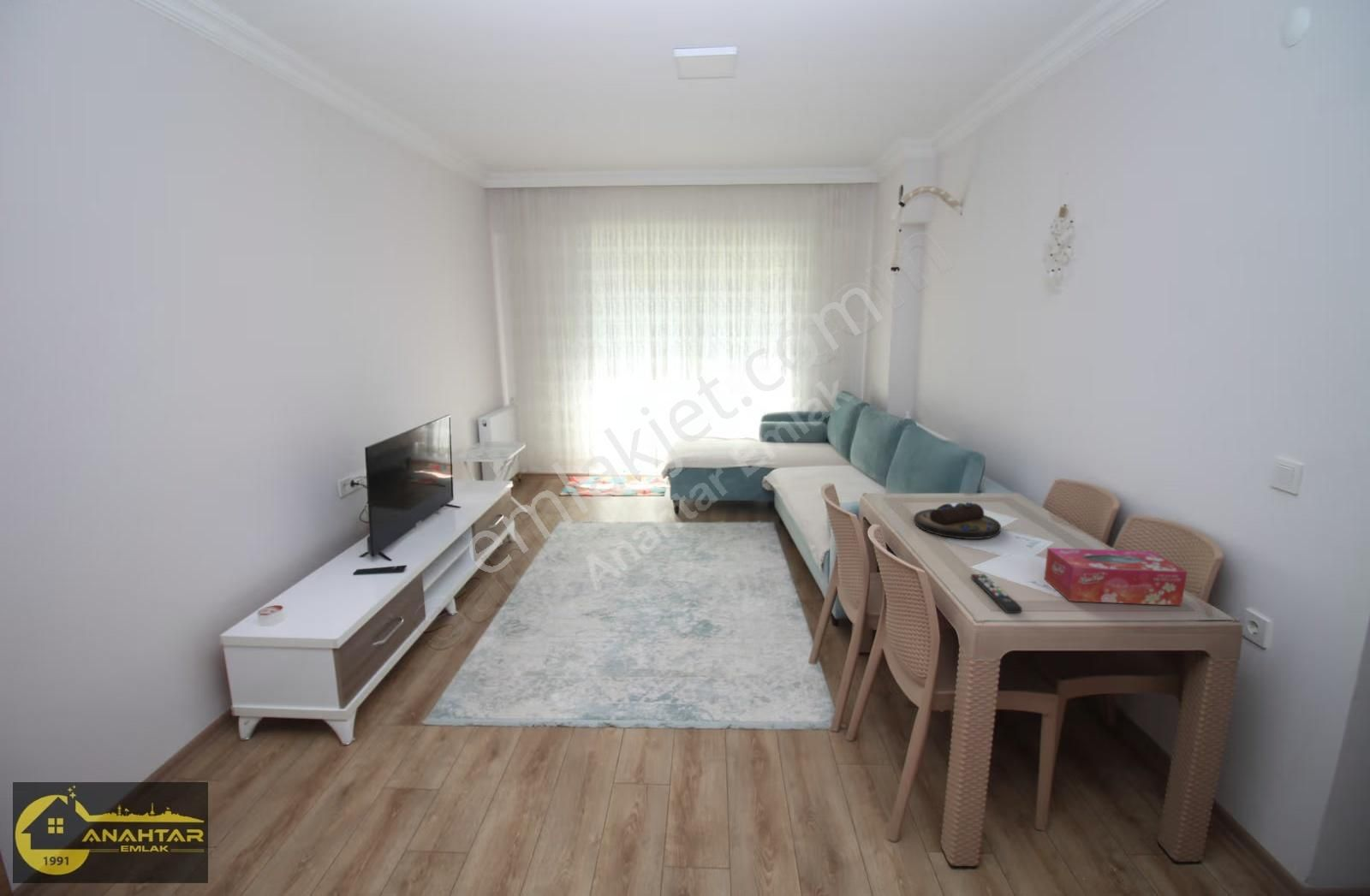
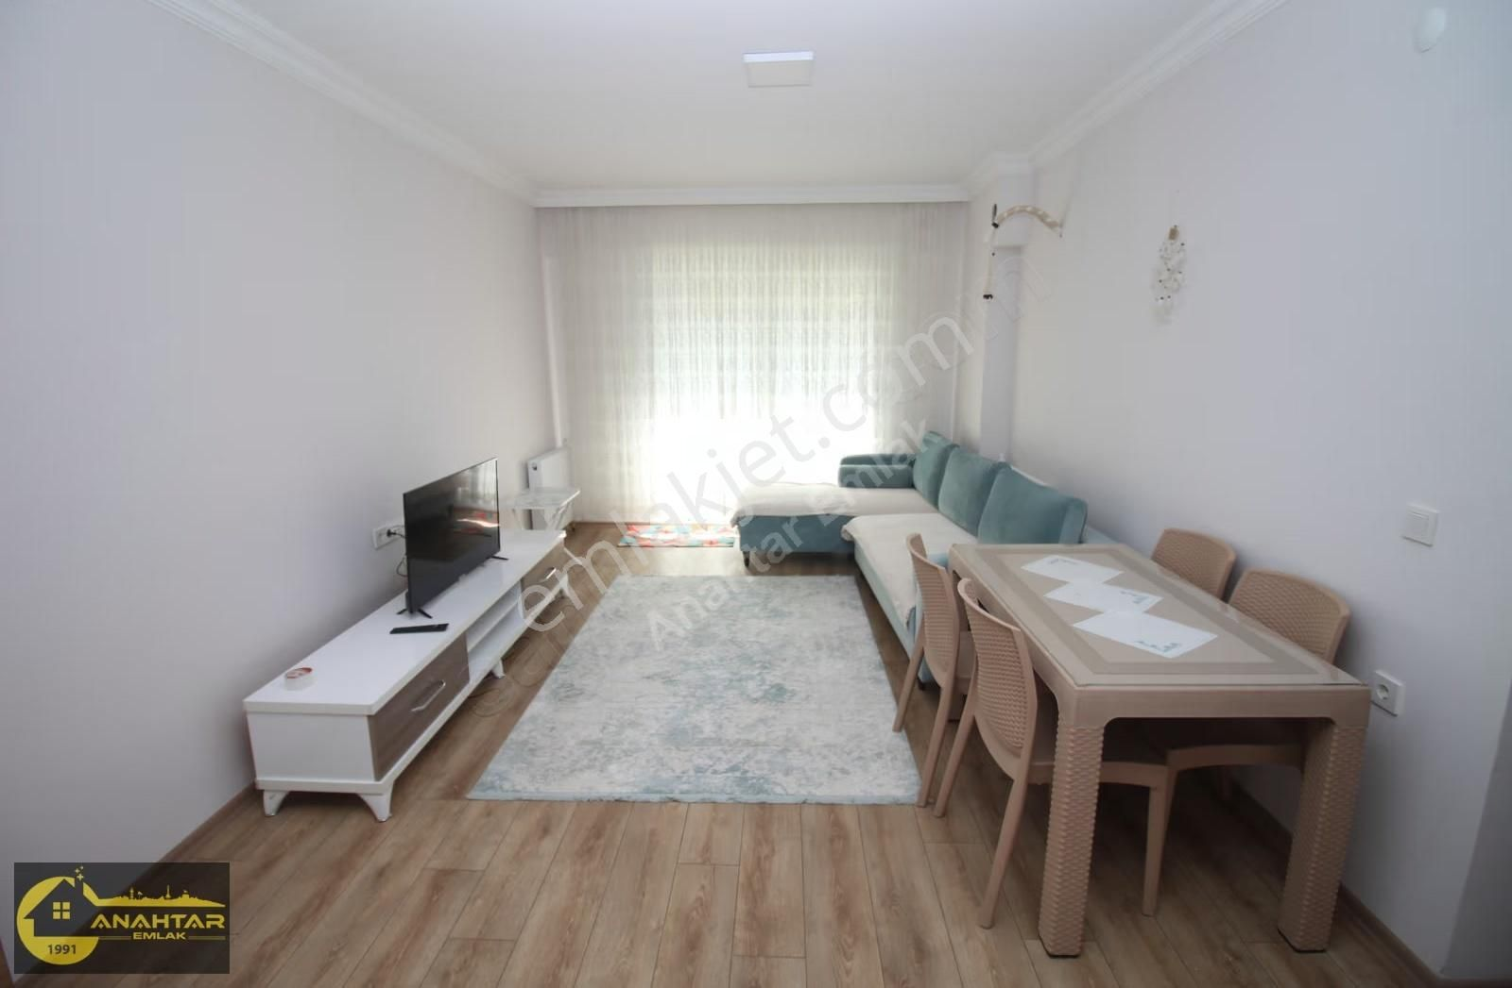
- decorative bowl (956, 514)
- tissue box (1111, 575)
- remote control (994, 591)
